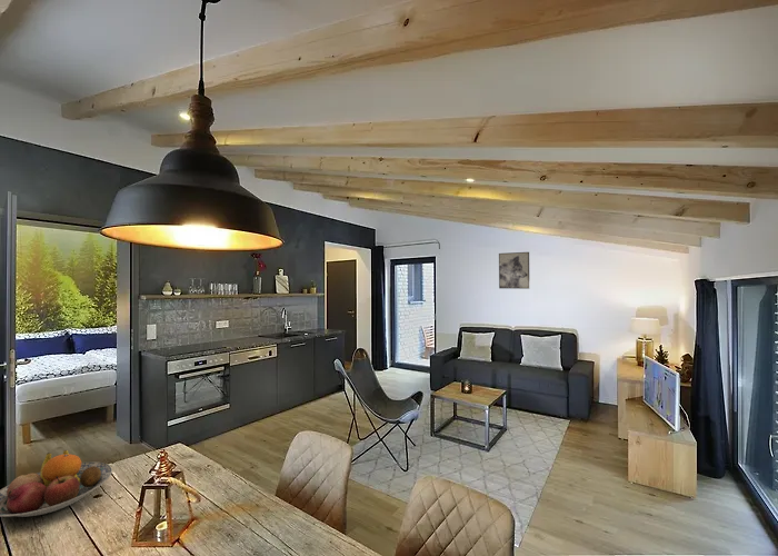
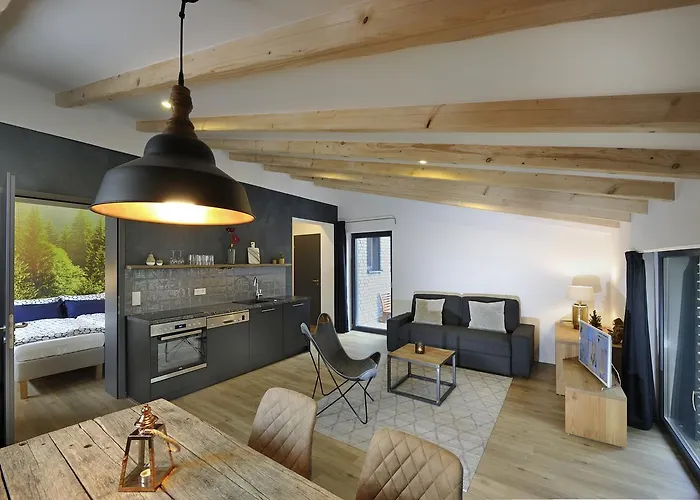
- wall art (513, 270)
- fruit bowl (53, 481)
